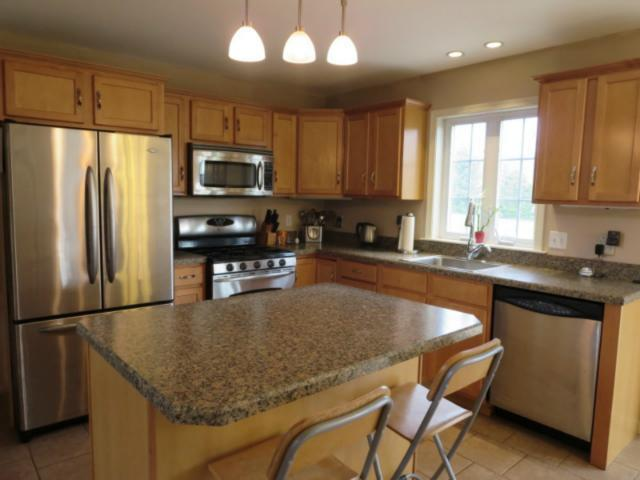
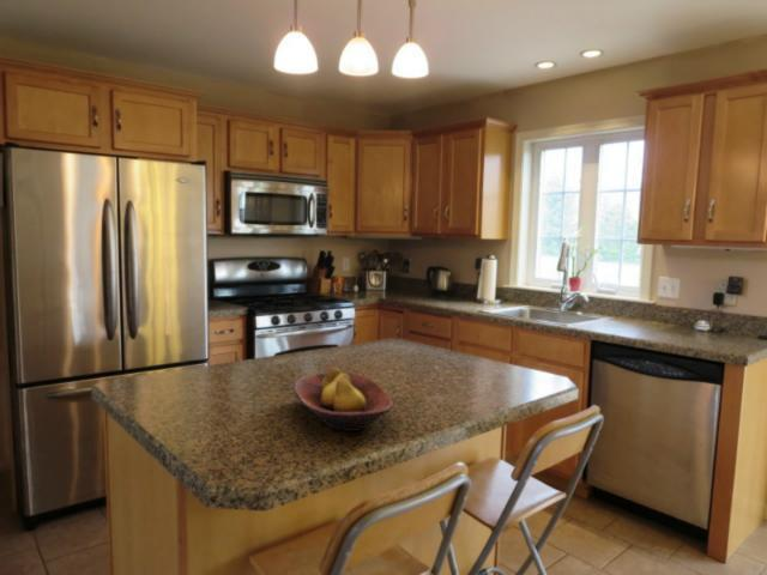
+ fruit bowl (340, 393)
